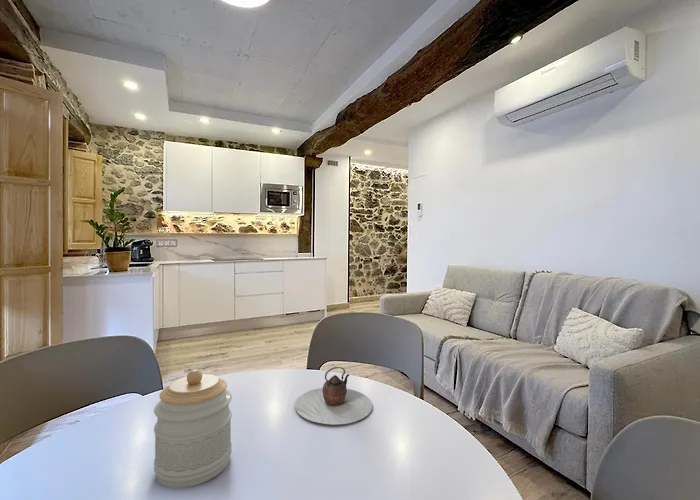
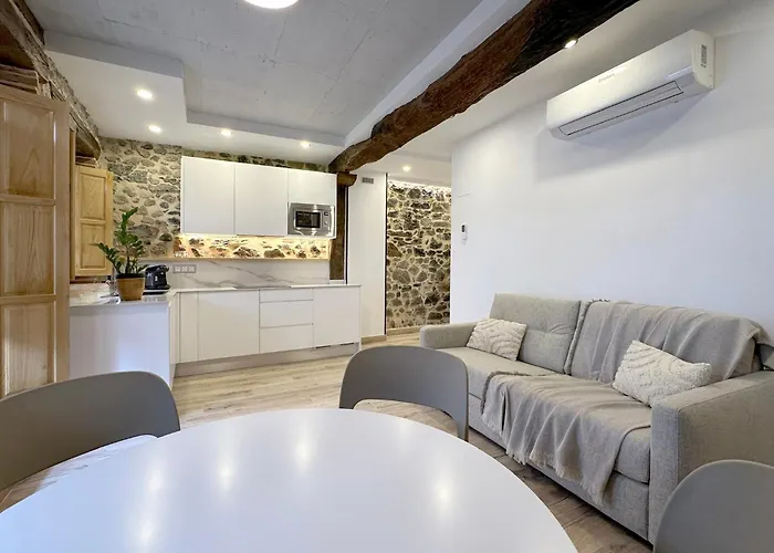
- teapot (333, 386)
- jar (194, 417)
